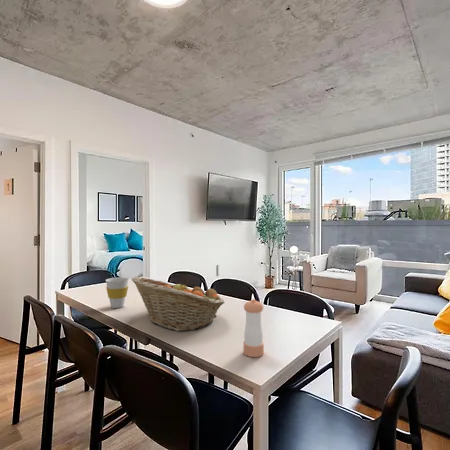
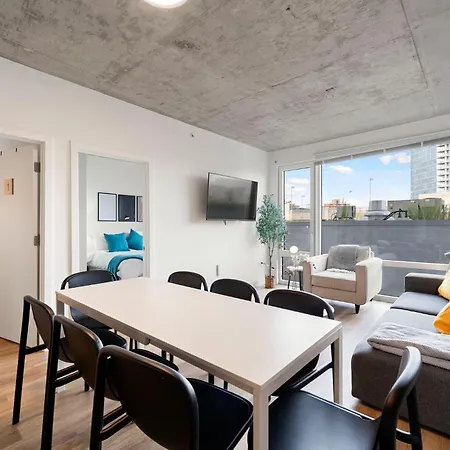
- fruit basket (177, 297)
- cup (117, 293)
- pepper shaker (253, 326)
